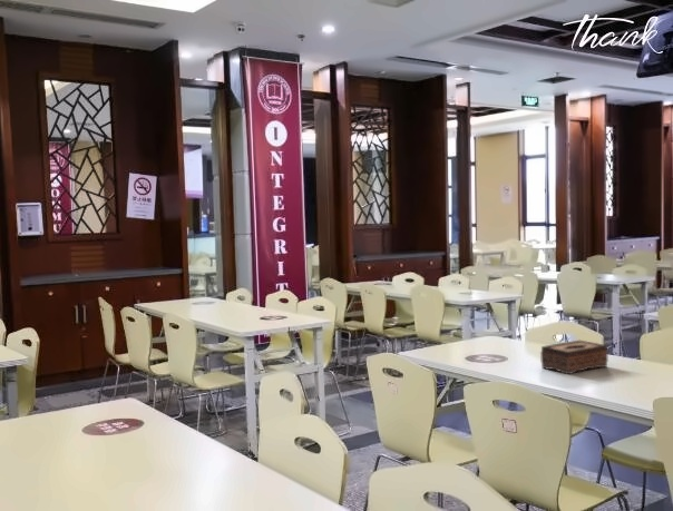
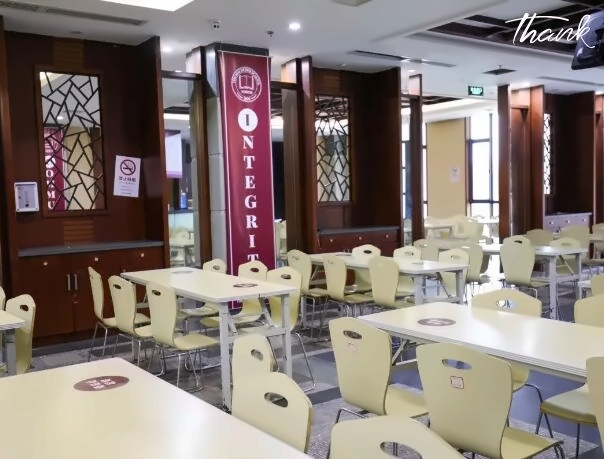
- tissue box (574, 356)
